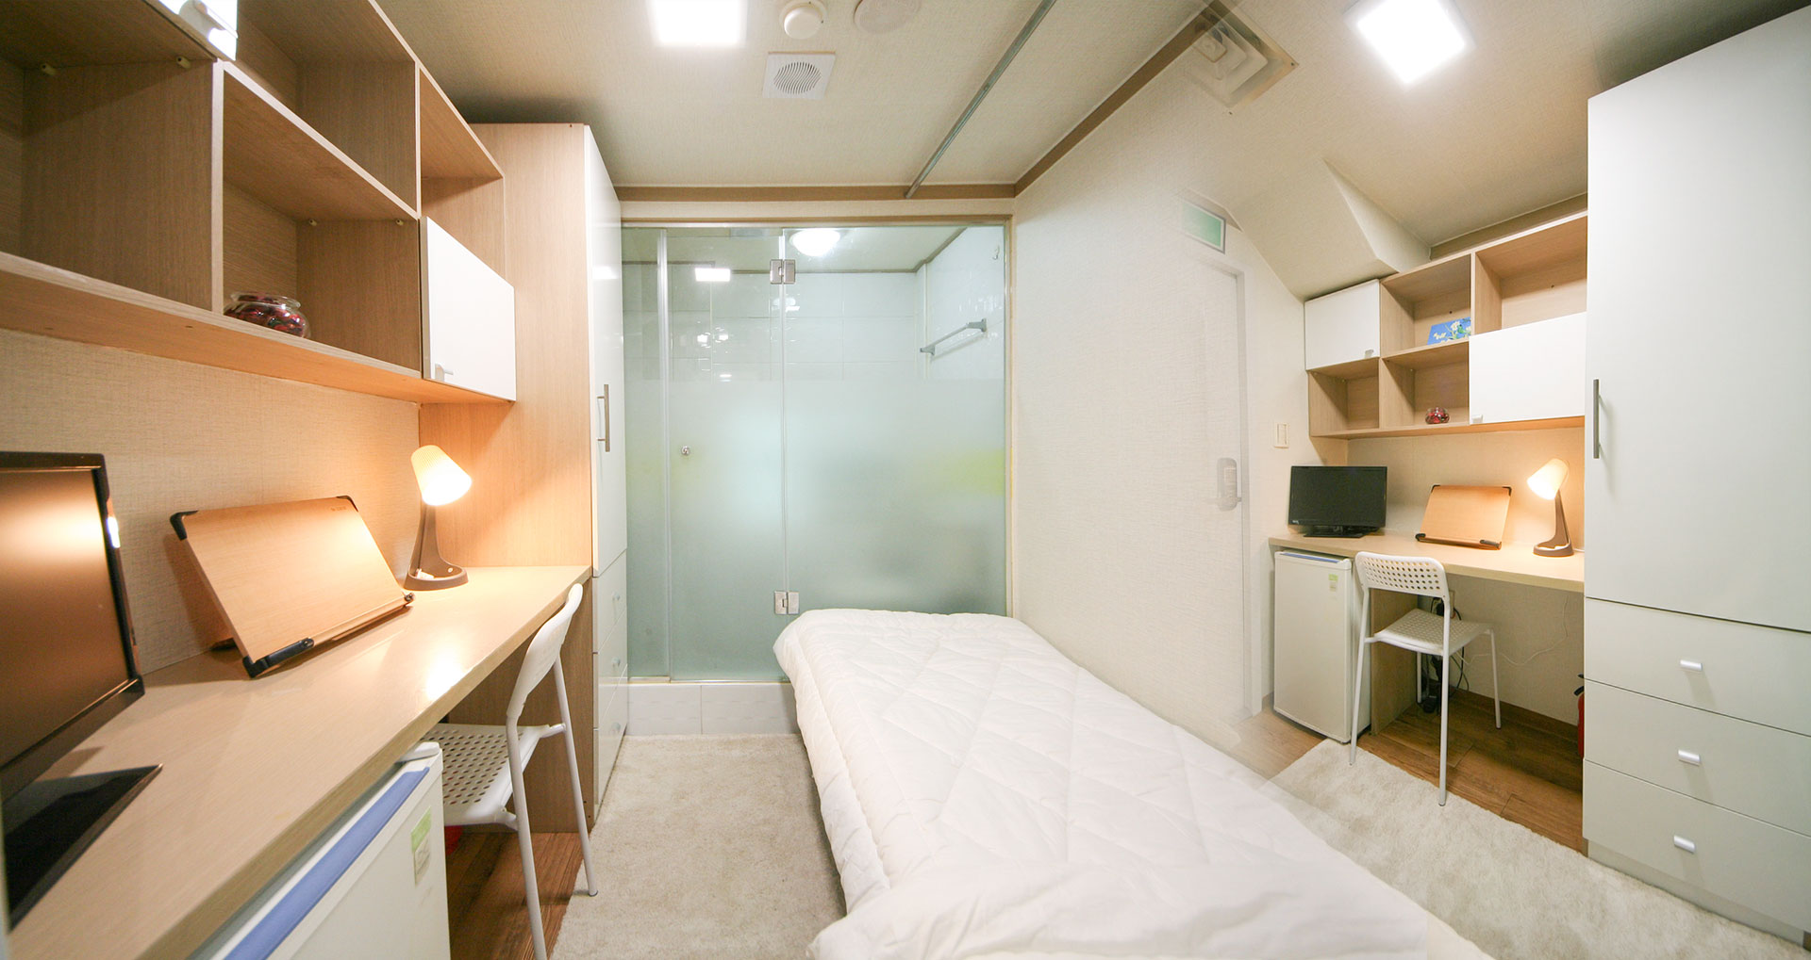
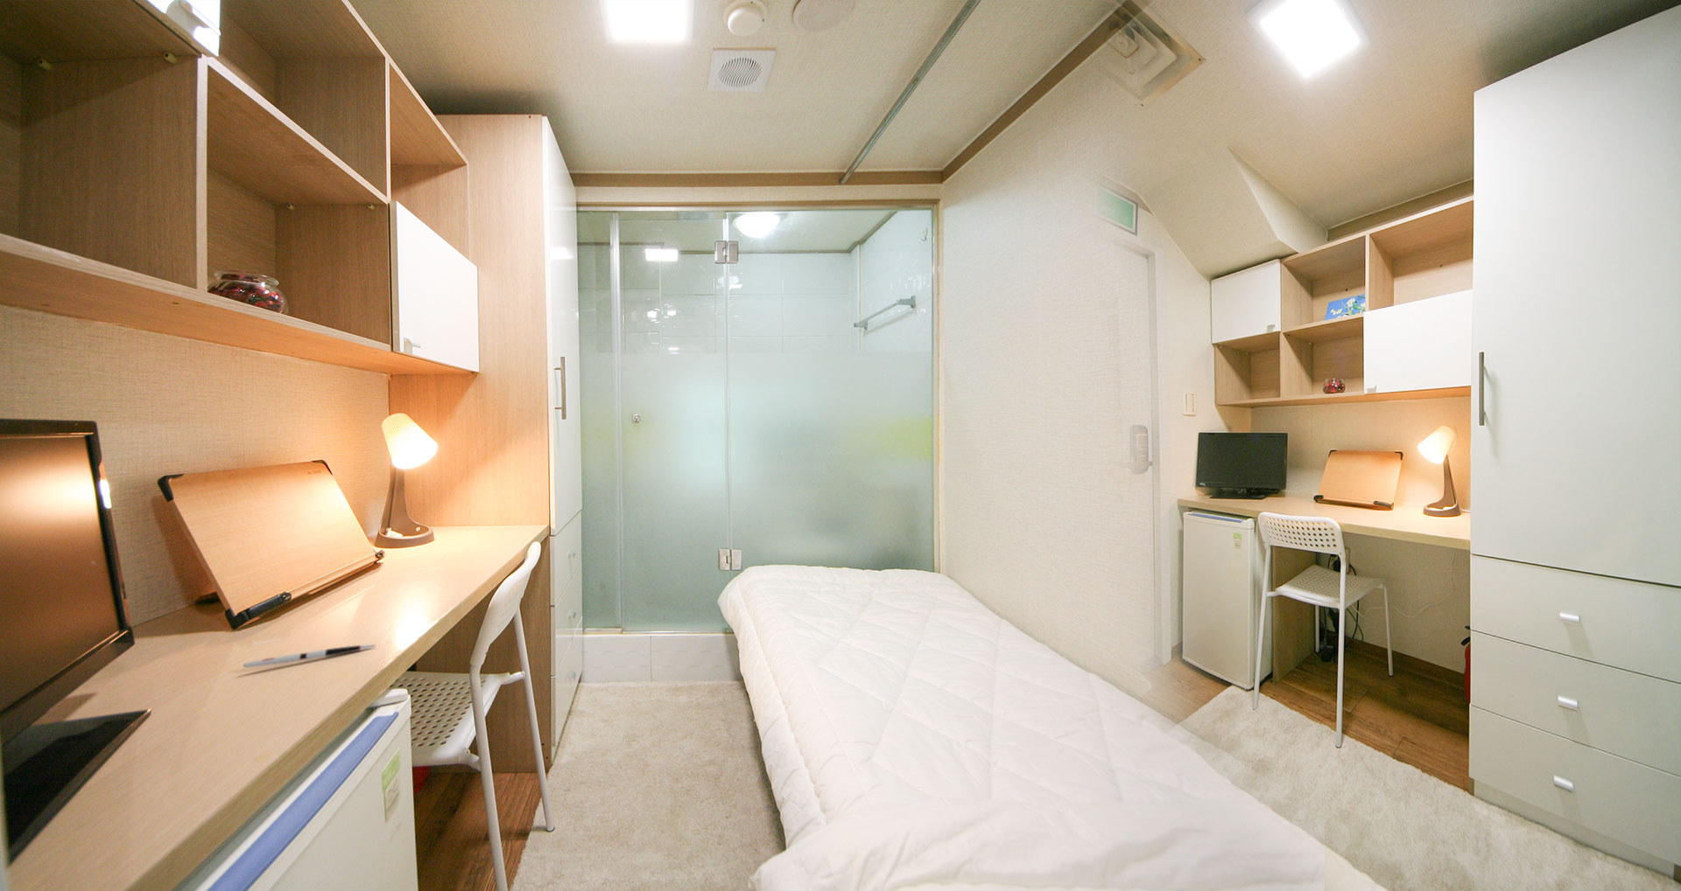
+ pen (314, 654)
